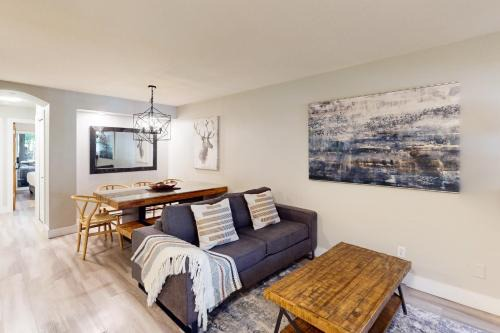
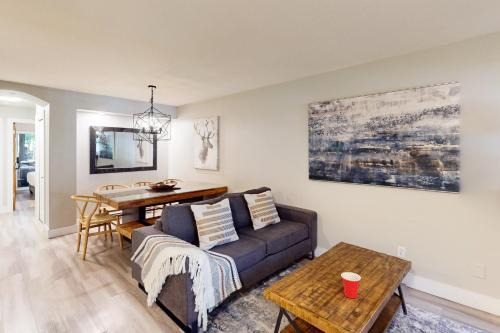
+ cup (350, 285)
